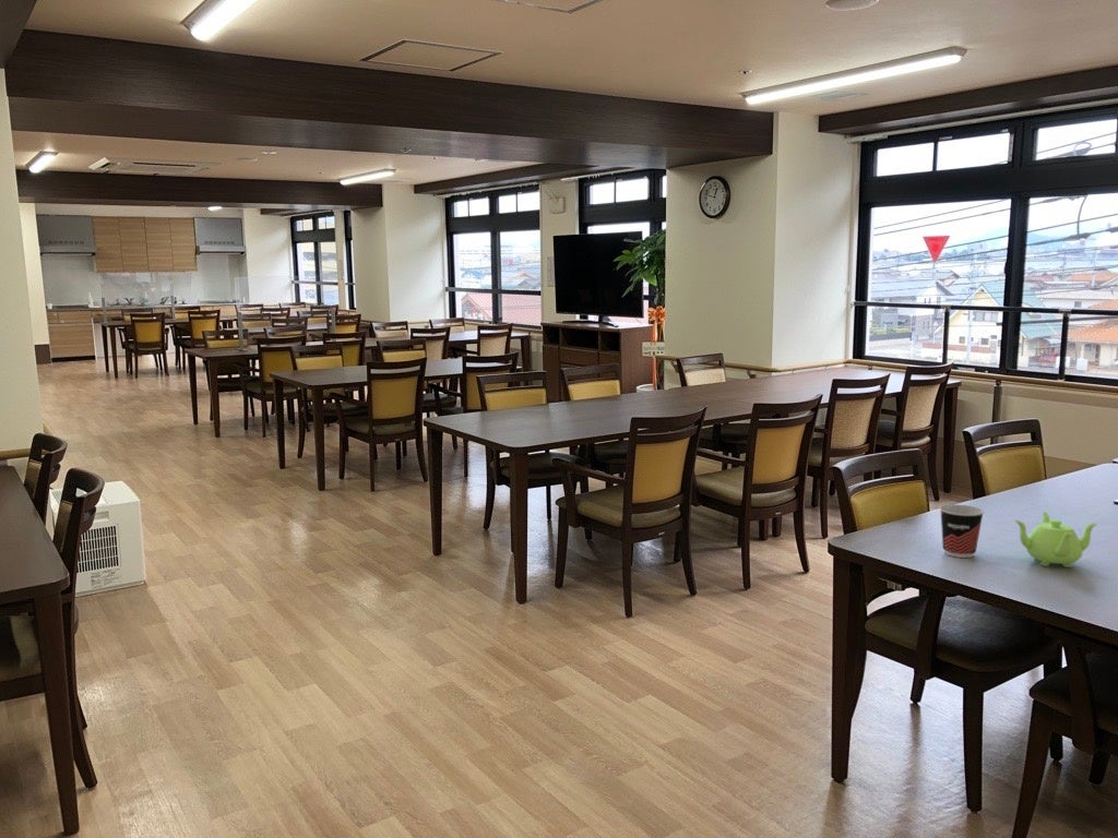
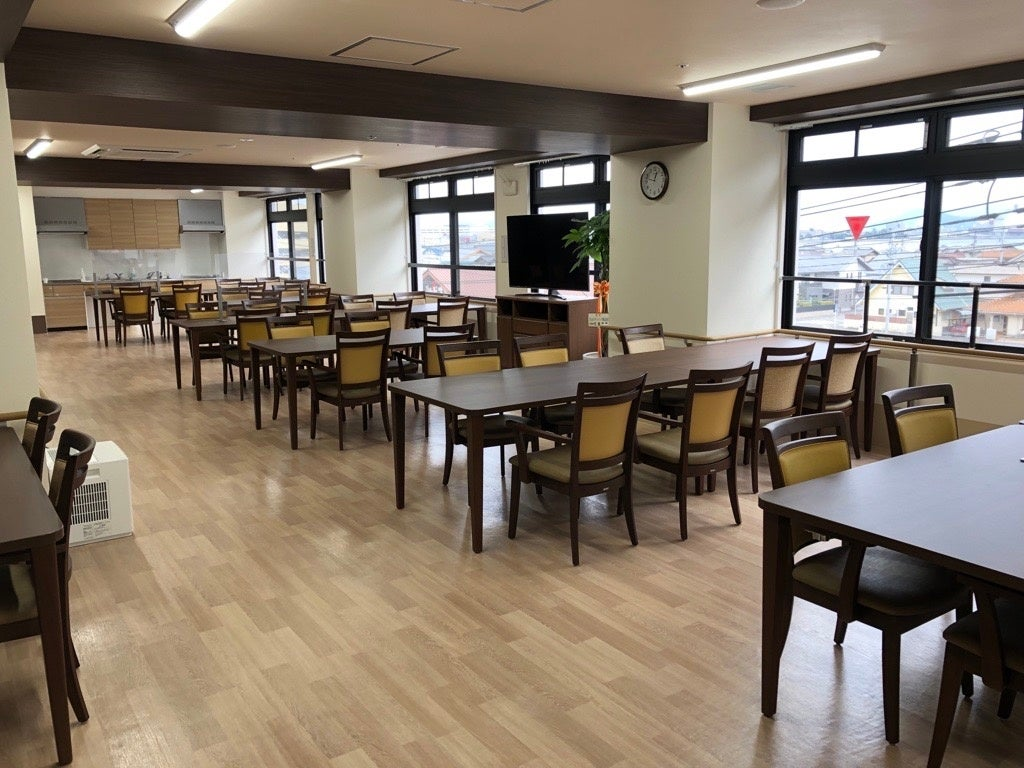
- teapot (1054, 541)
- cup (960, 531)
